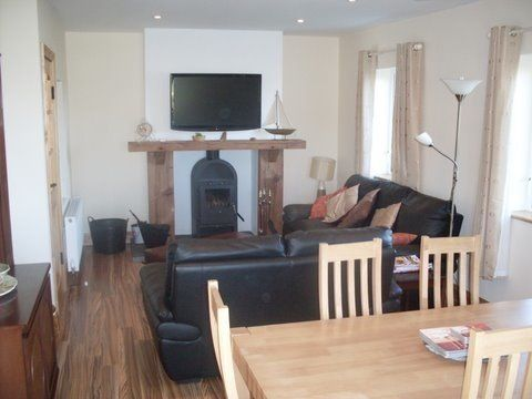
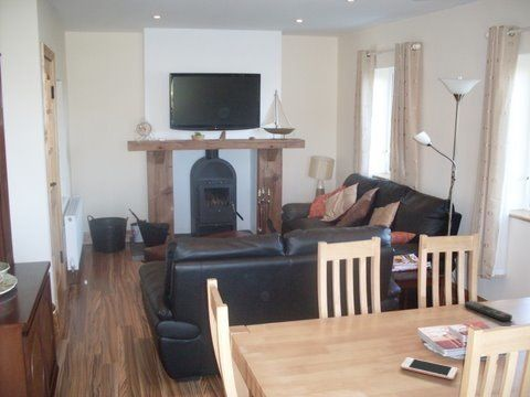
+ remote control (487, 310)
+ cell phone (428, 367)
